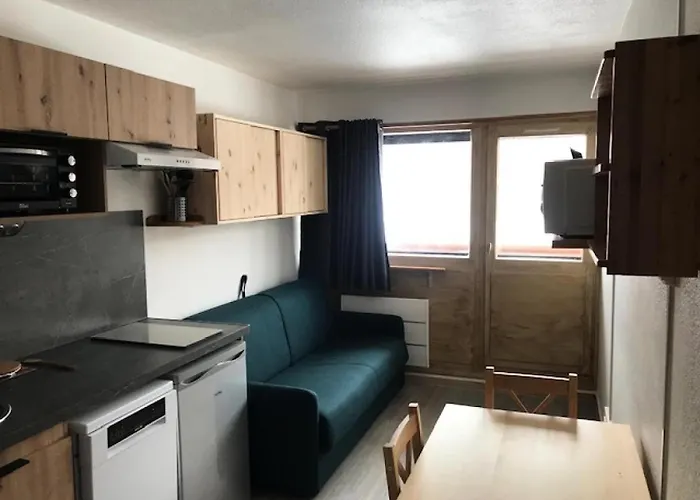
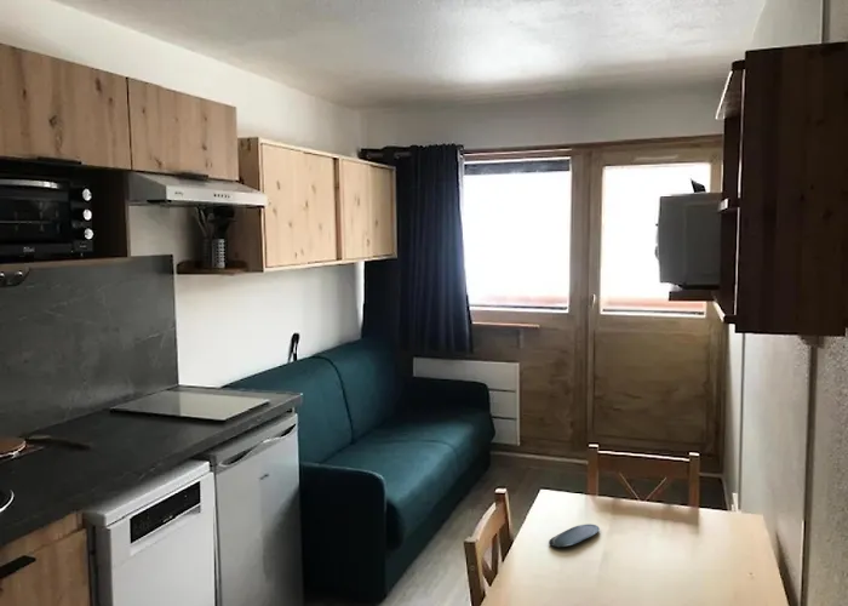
+ oval tray (574, 534)
